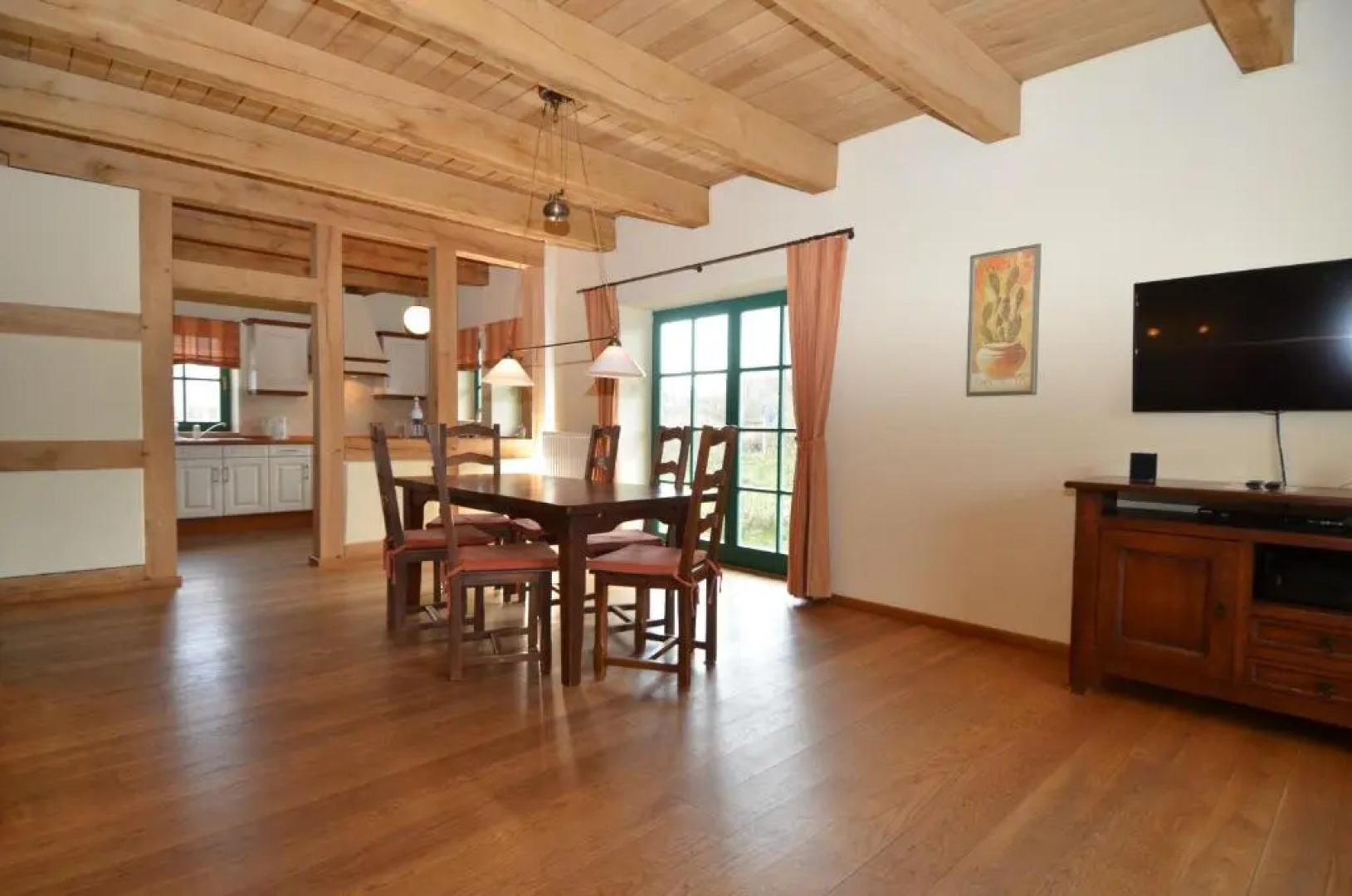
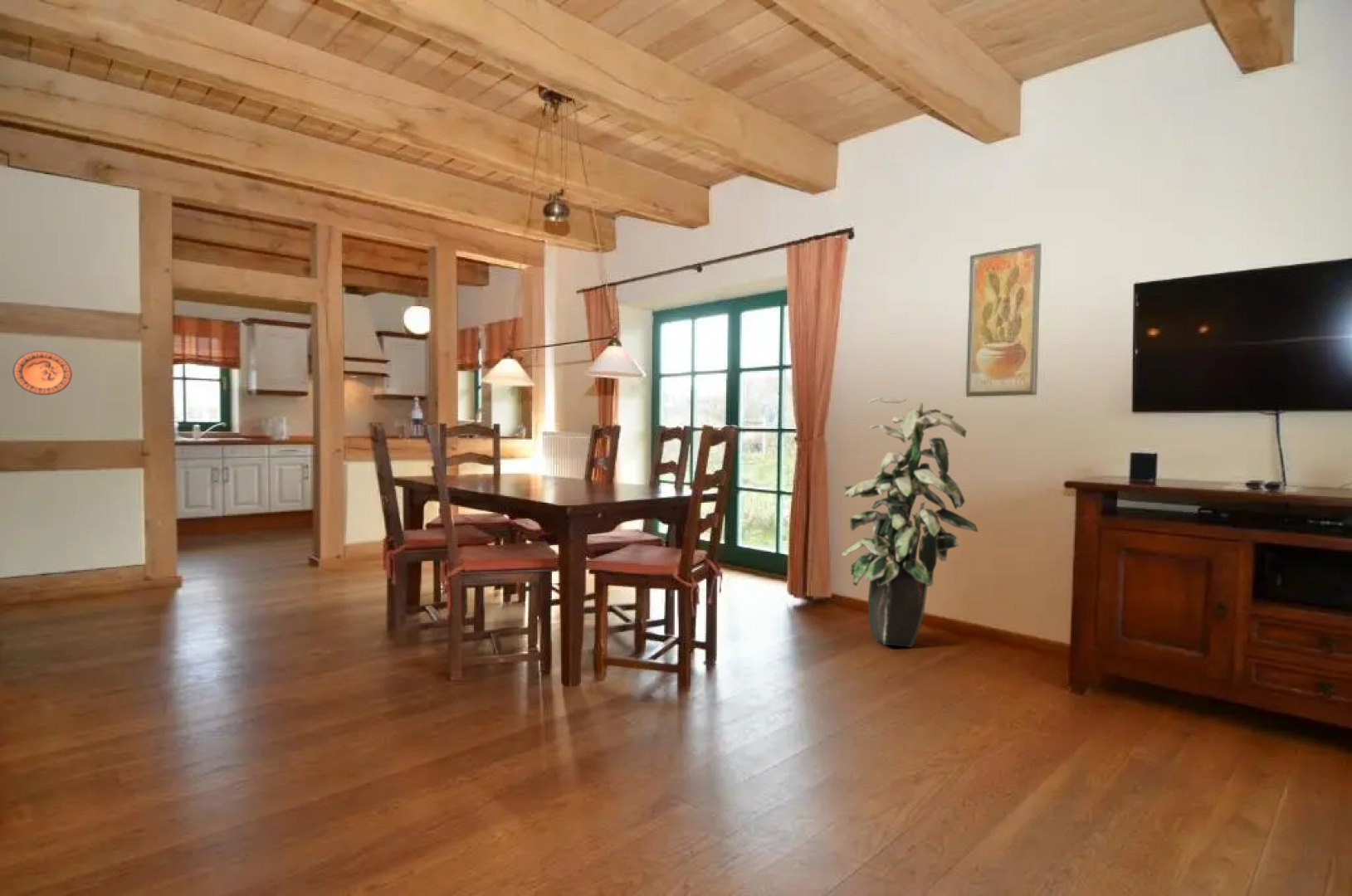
+ indoor plant (900, 519)
+ decorative plate (42, 373)
